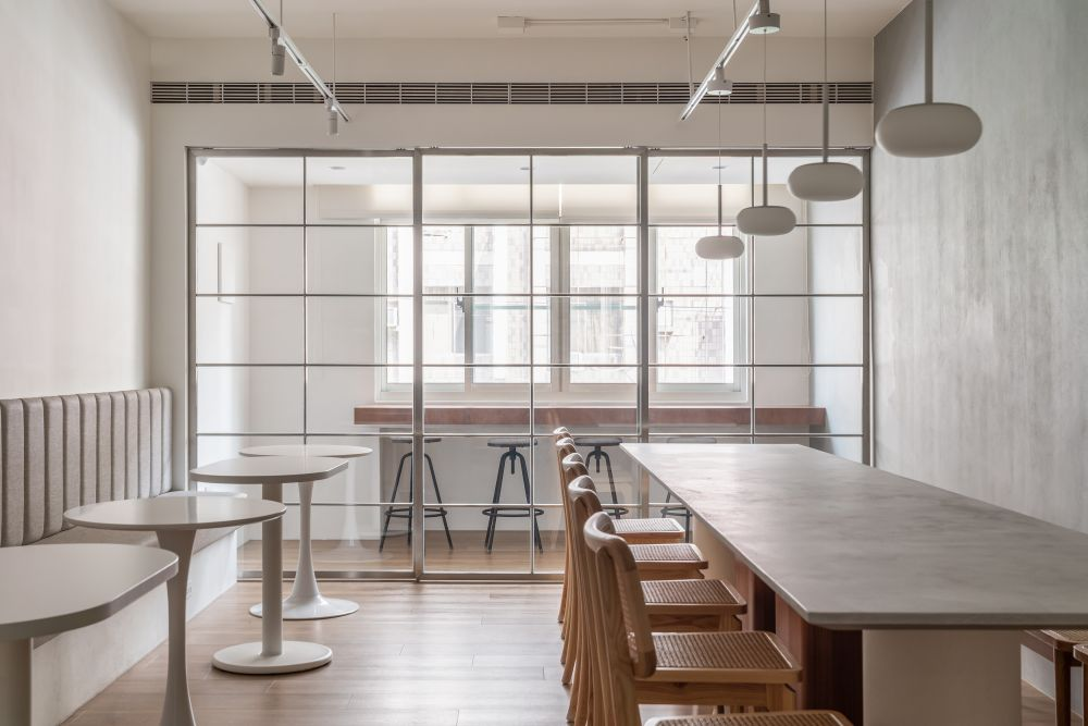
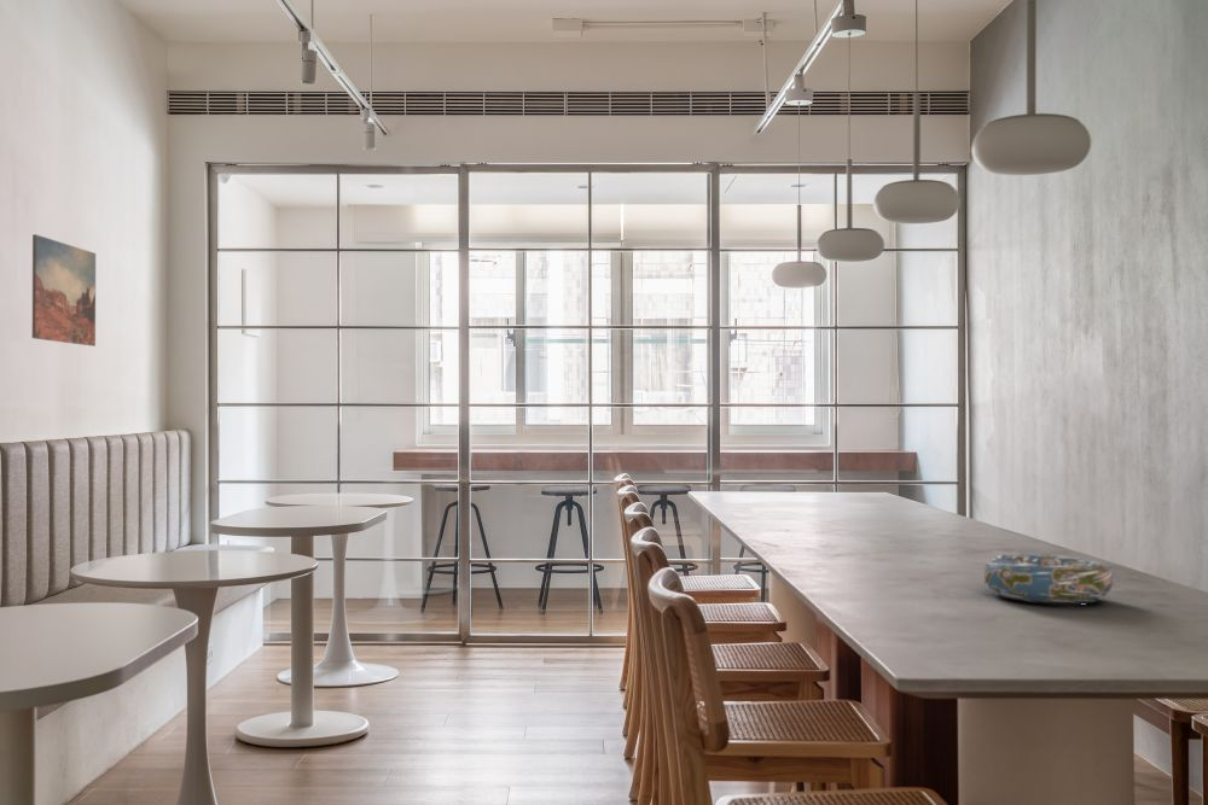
+ wall art (65, 293)
+ decorative bowl (1046, 578)
